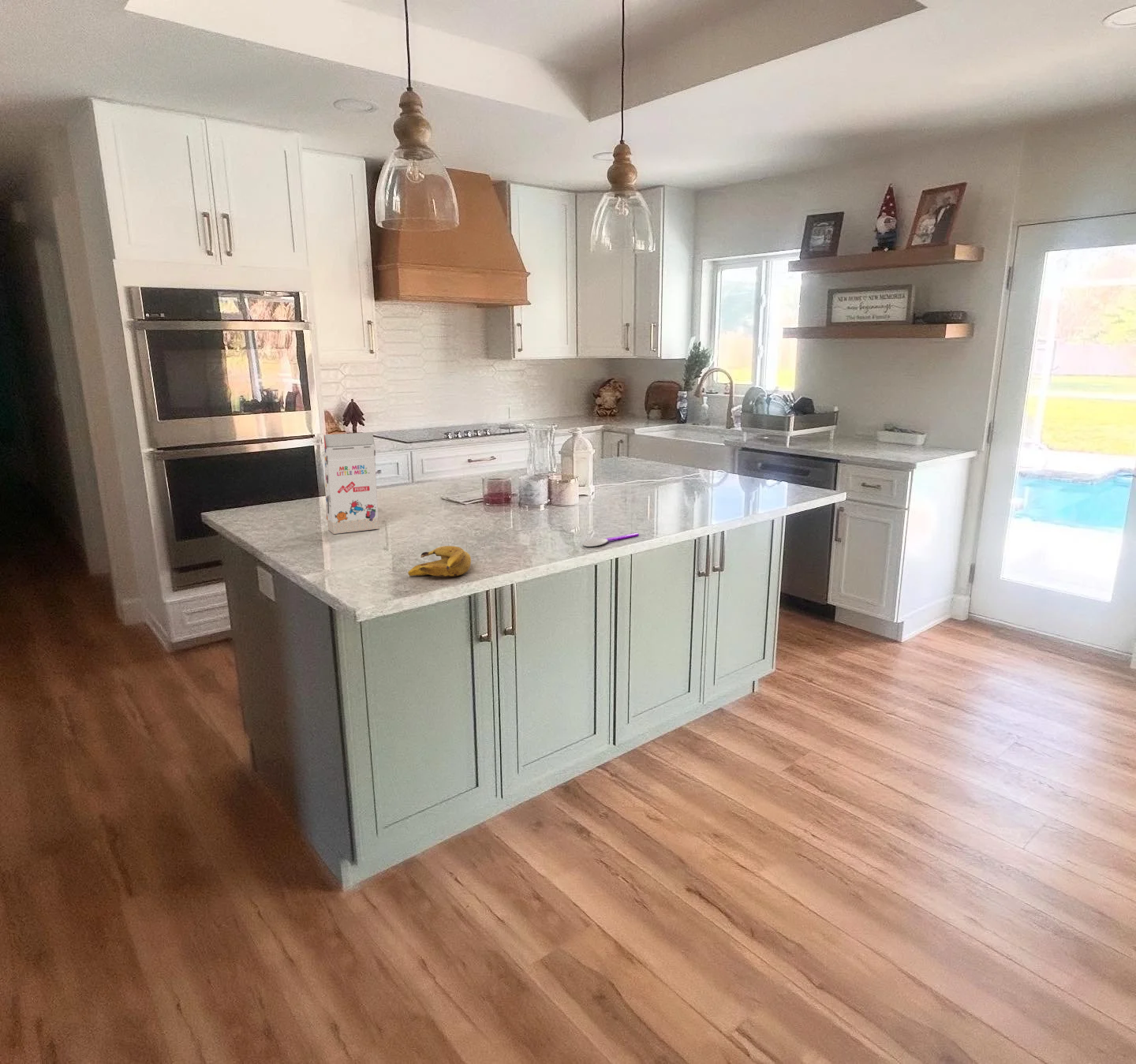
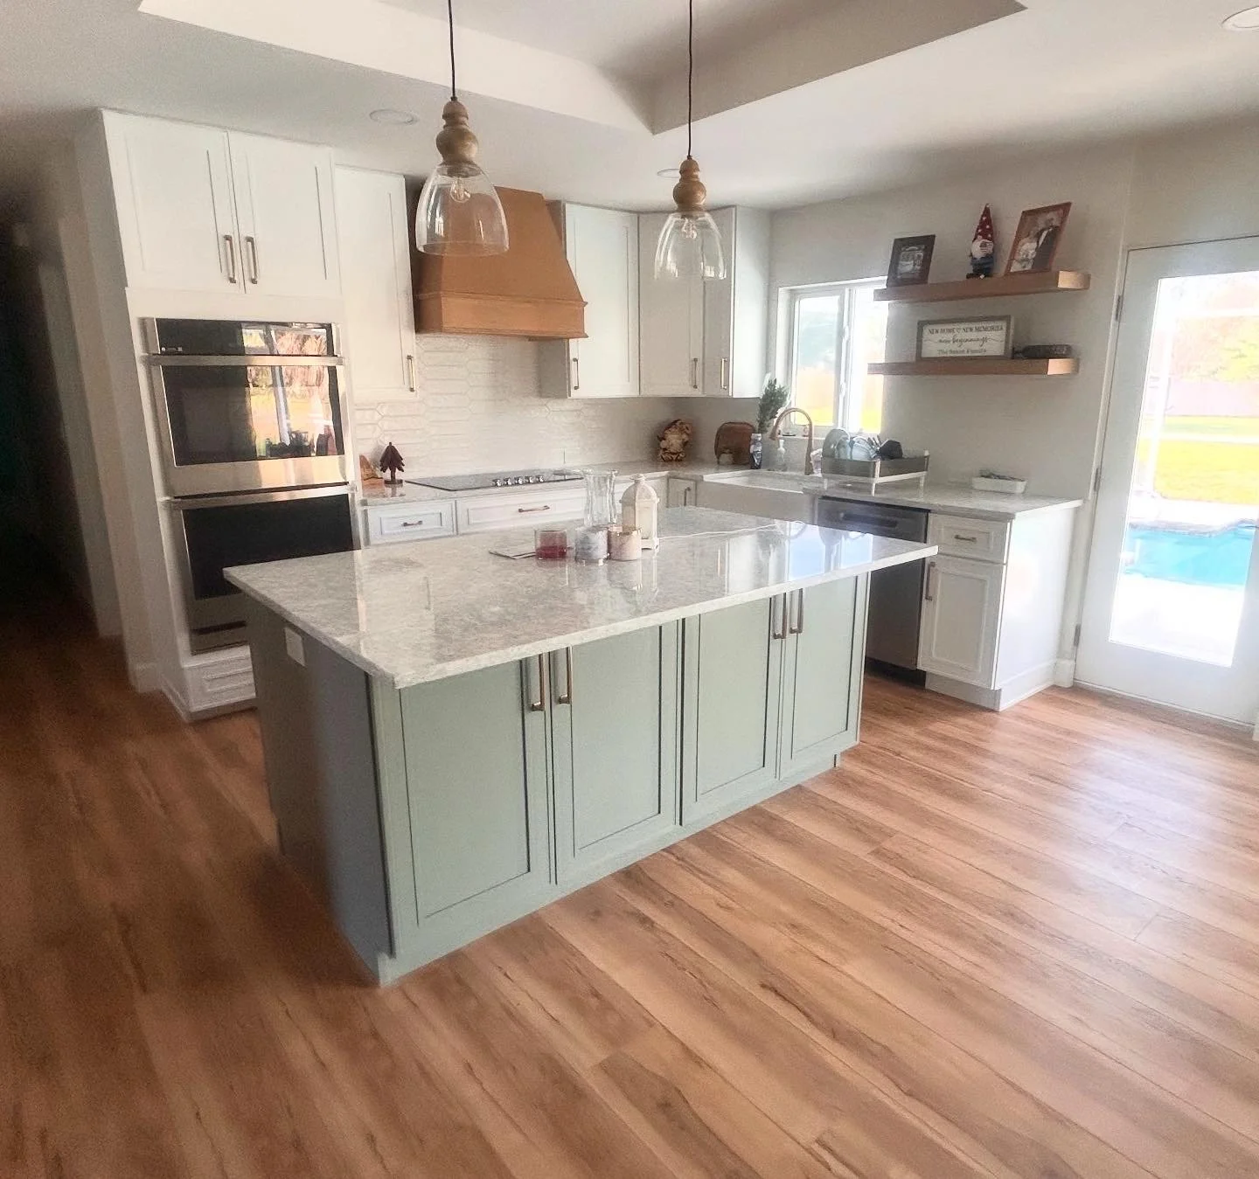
- gift box (350, 481)
- banana (439, 560)
- spoon (611, 538)
